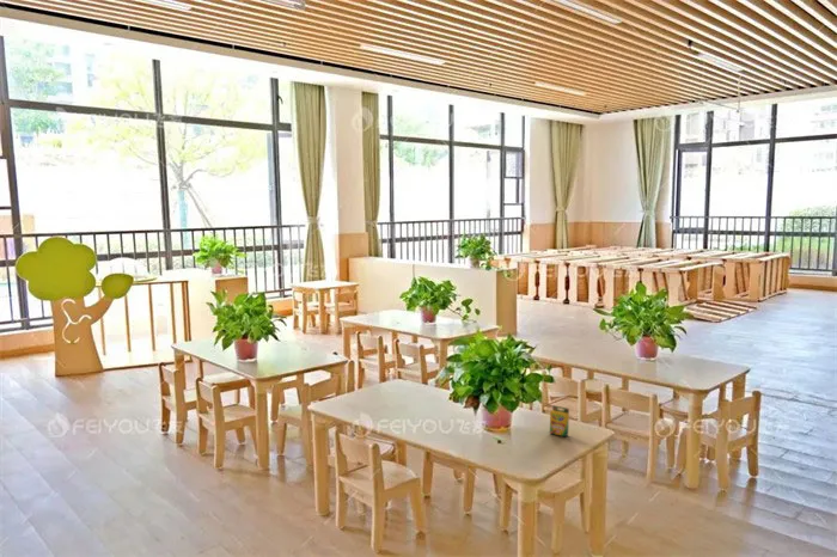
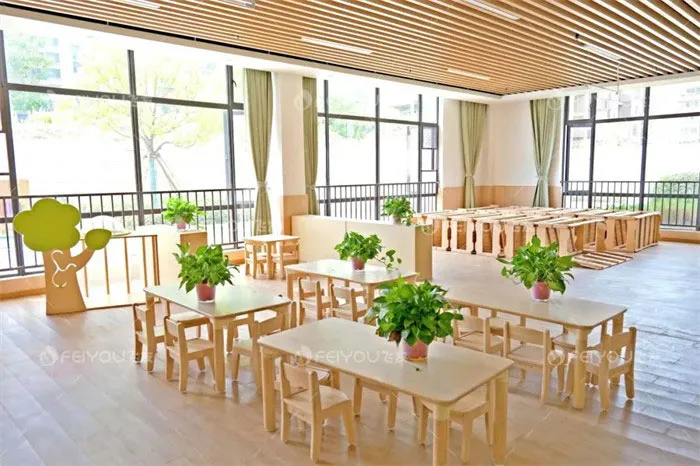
- crayon box (558, 421)
